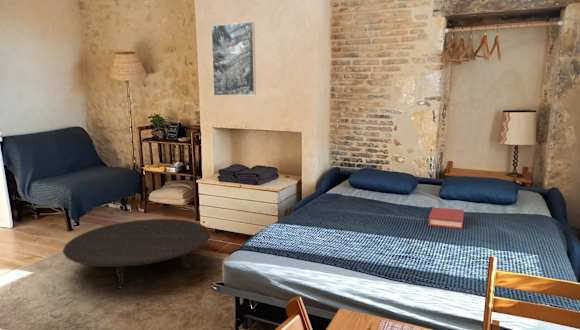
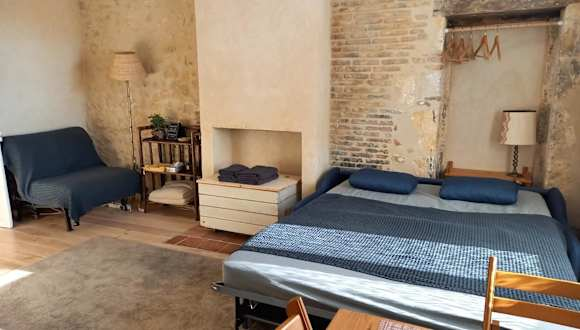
- hardback book (446, 217)
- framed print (233, 60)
- table (141, 252)
